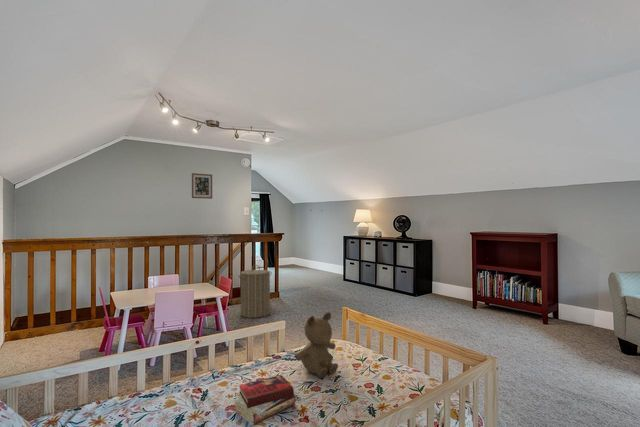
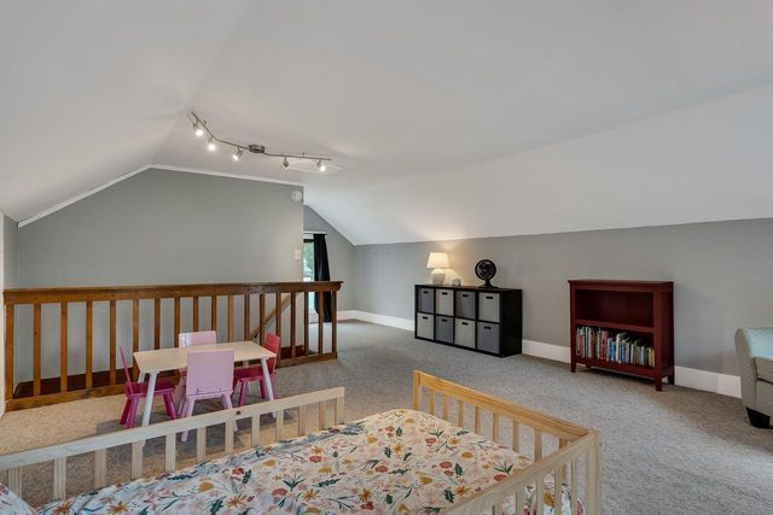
- wall art (202, 186)
- book (265, 397)
- laundry hamper (255, 289)
- teddy bear (318, 342)
